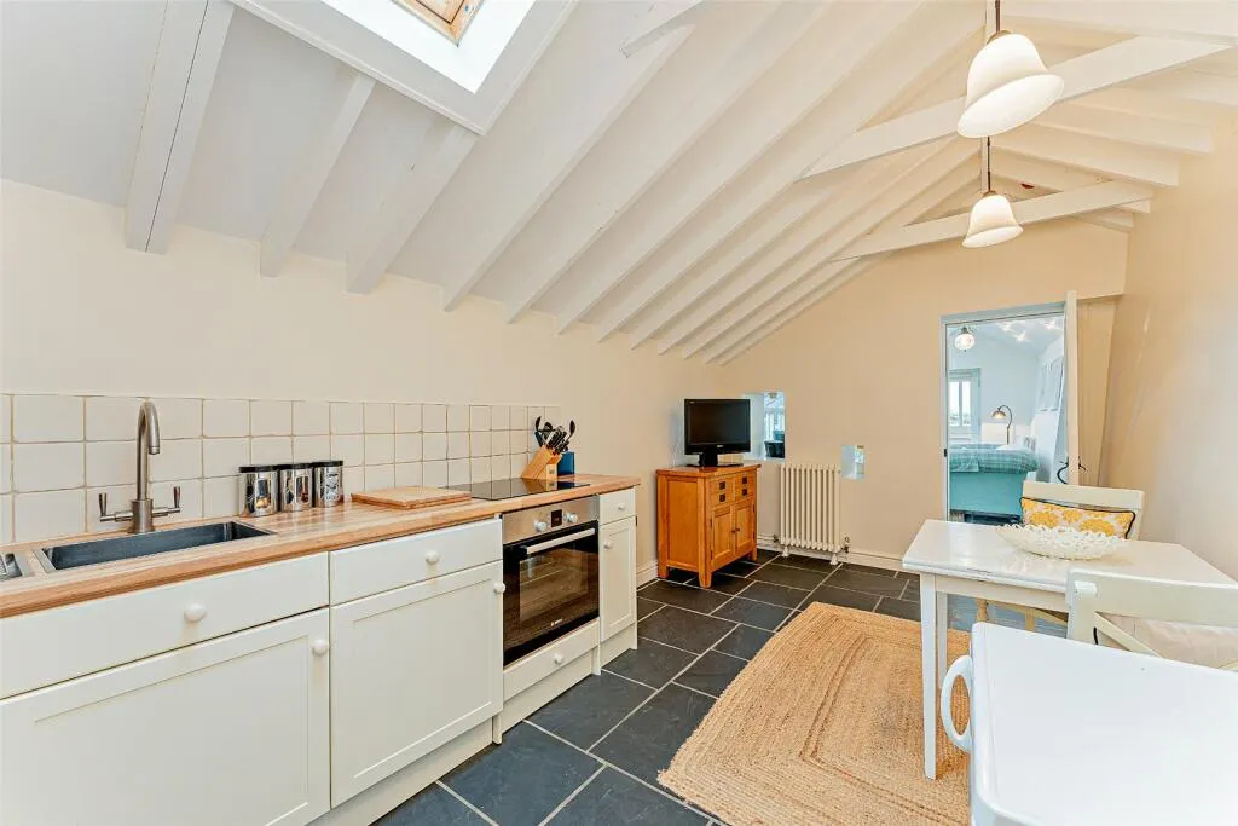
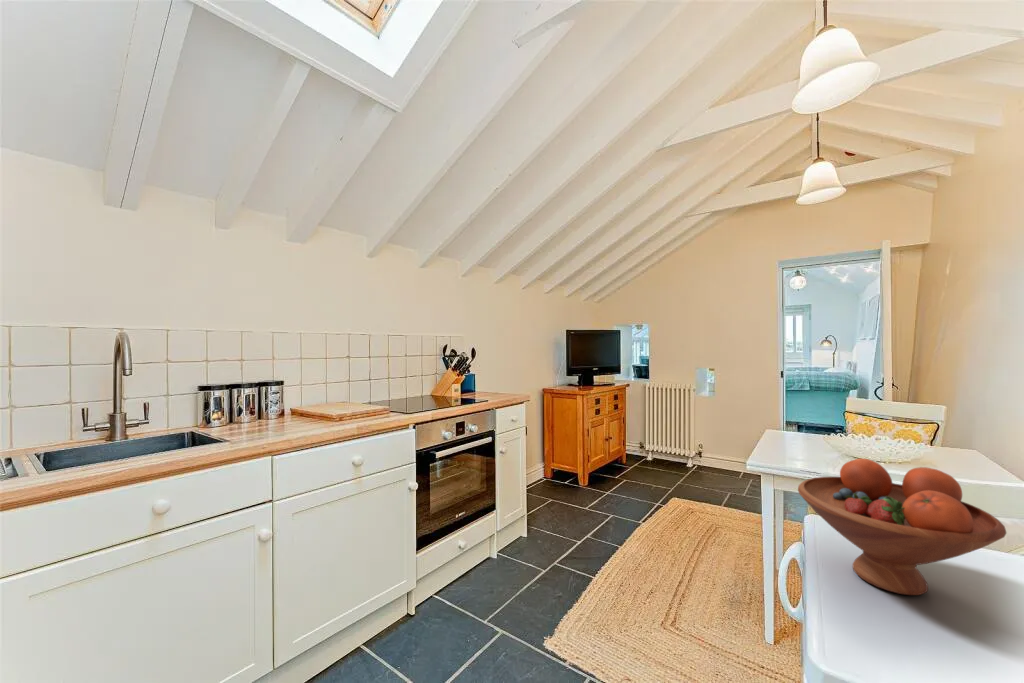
+ fruit bowl (888, 525)
